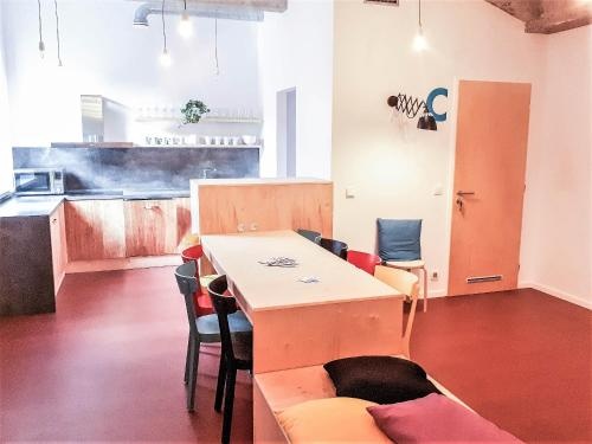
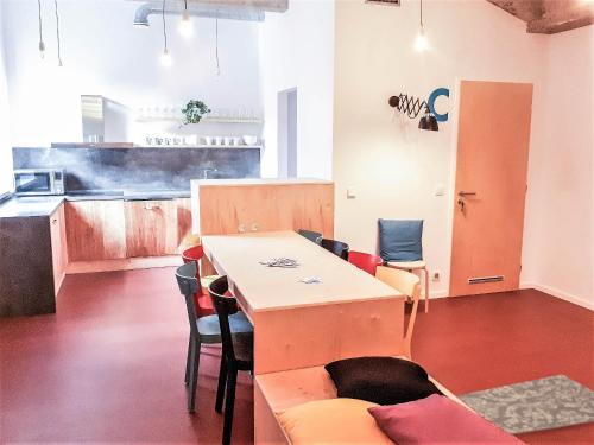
+ rug (516, 402)
